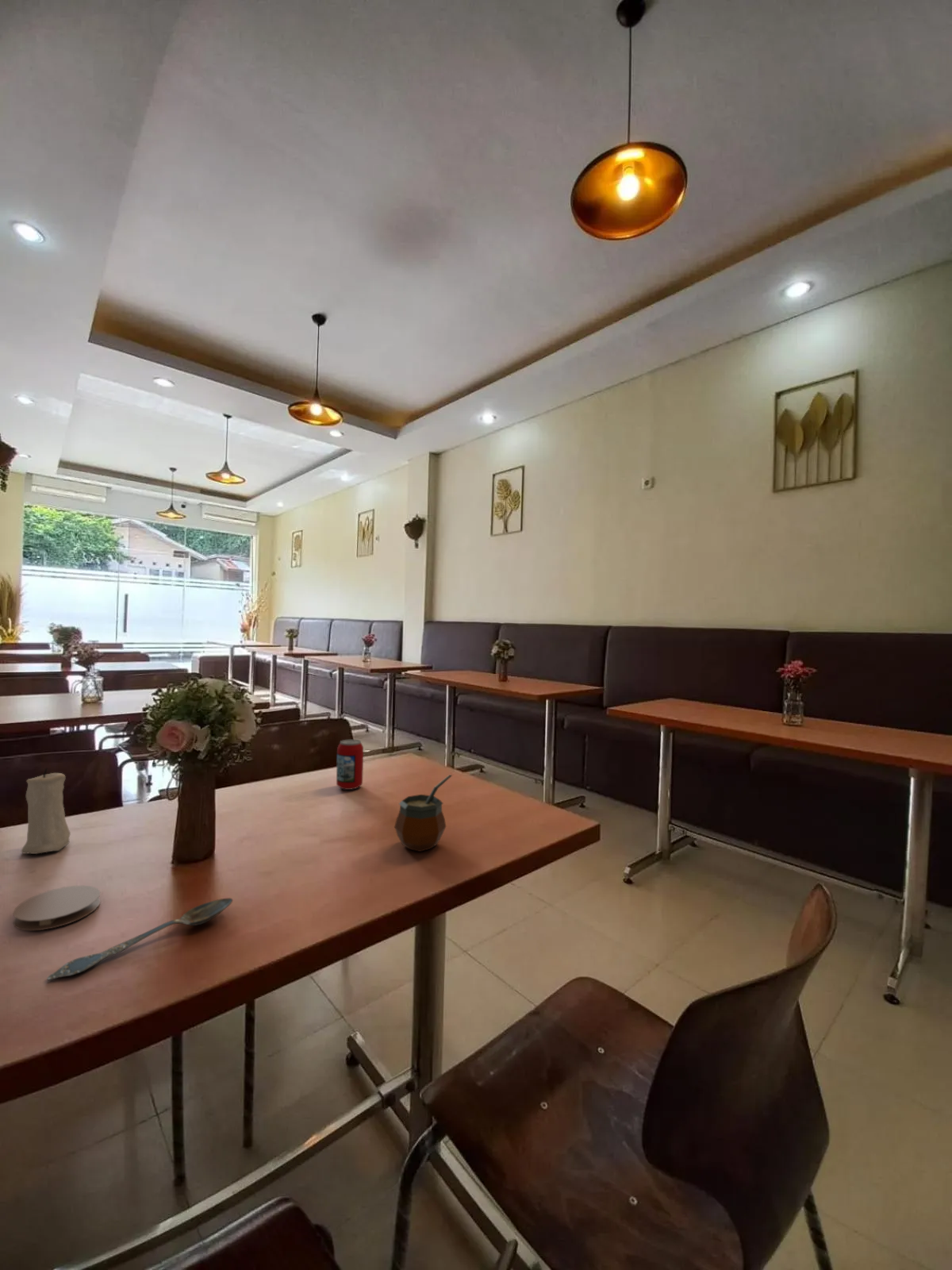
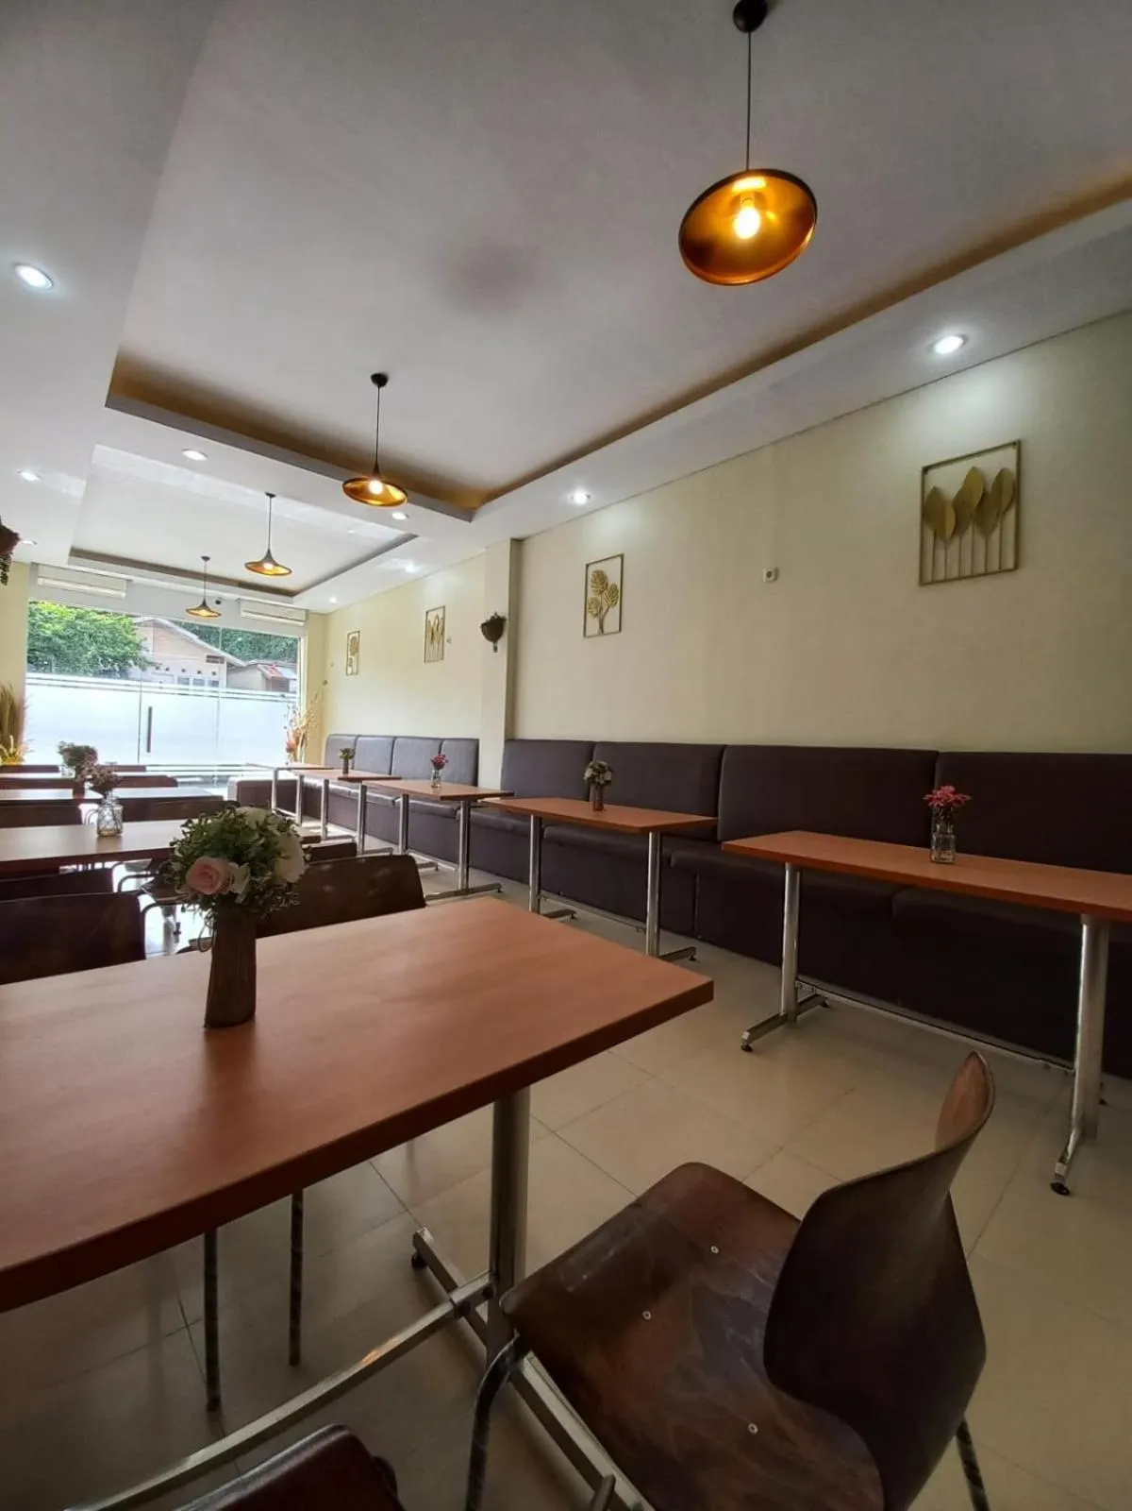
- spoon (150, 934)
- gourd (426, 811)
- candle (48, 807)
- coaster (58, 906)
- beverage can (350, 764)
